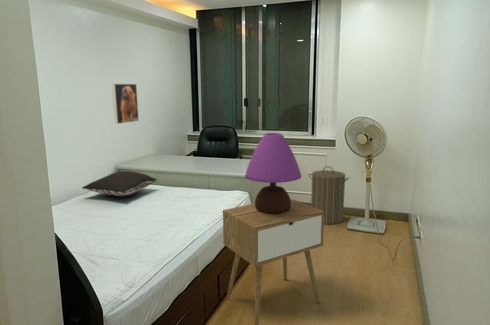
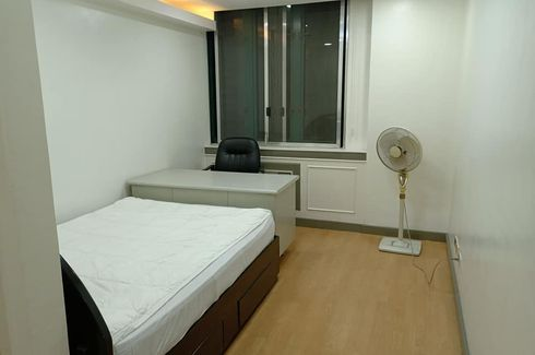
- laundry hamper (327, 193)
- nightstand (272, 256)
- pillow (120, 184)
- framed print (126, 103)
- table lamp (273, 172)
